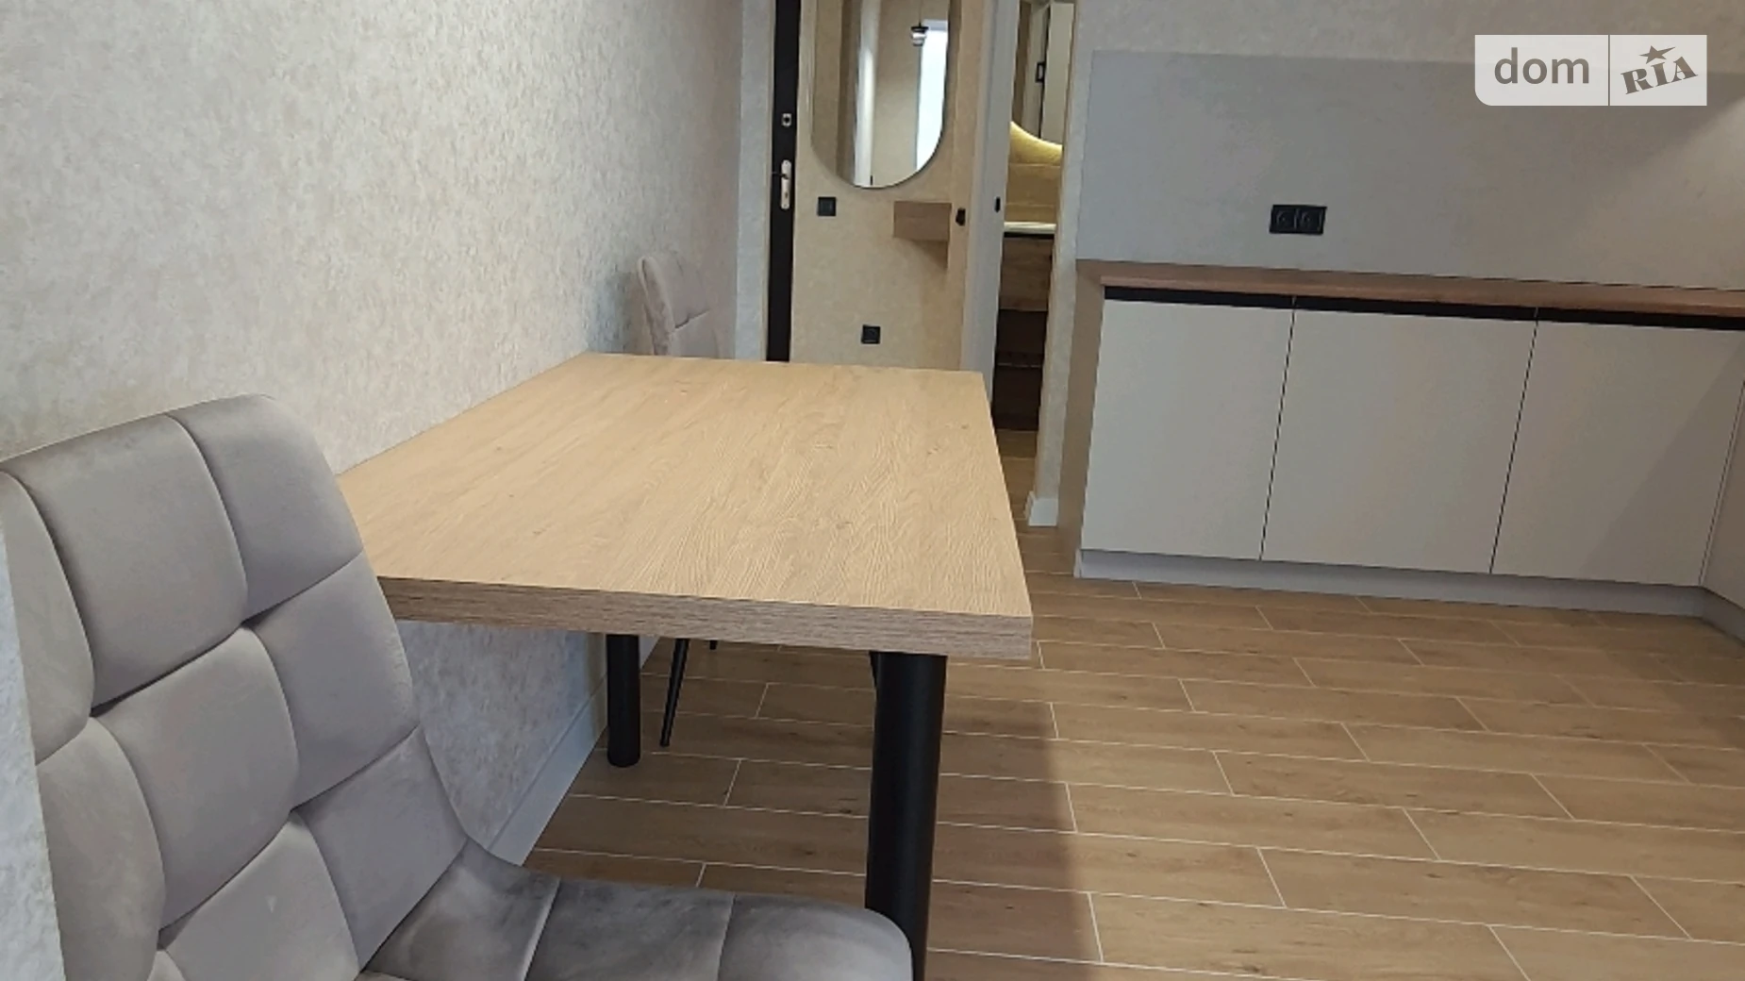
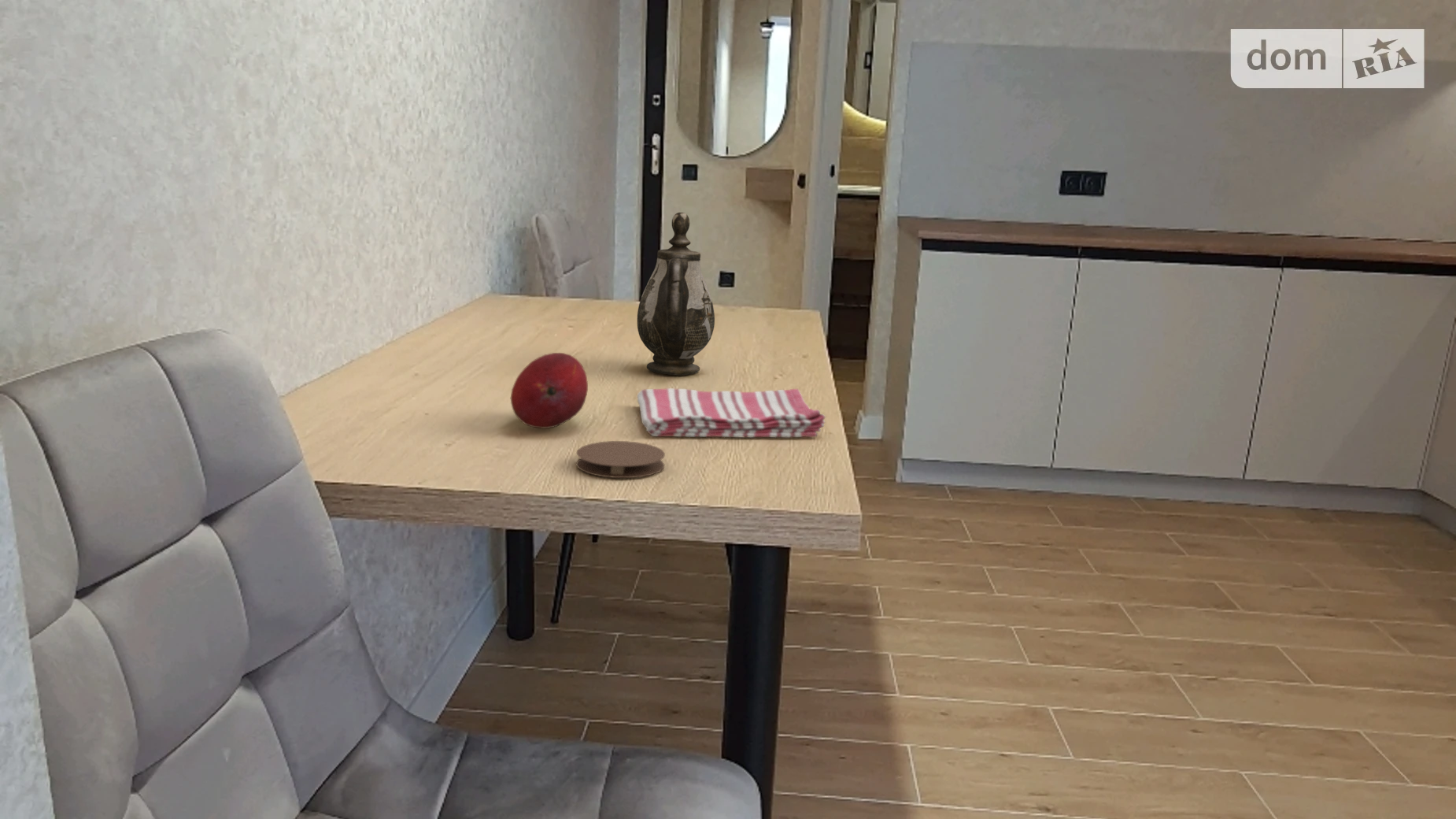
+ fruit (549, 388)
+ teapot (677, 291)
+ coaster (620, 458)
+ dish towel (726, 408)
